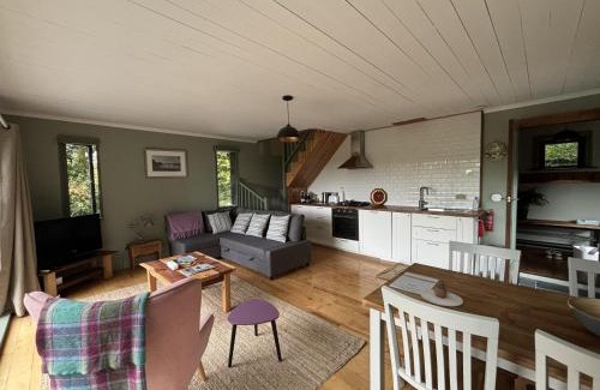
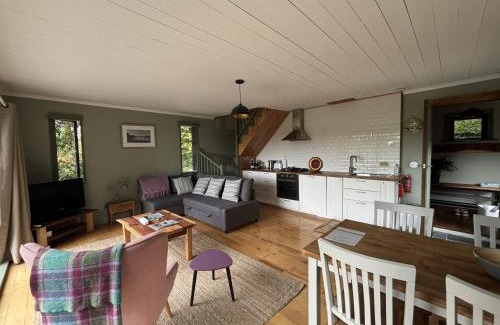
- teapot (440, 289)
